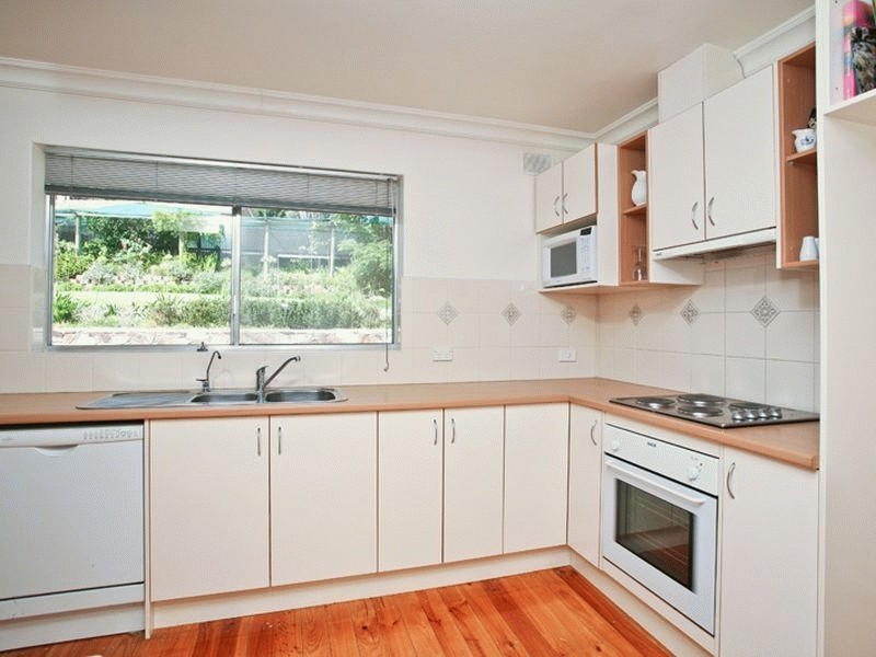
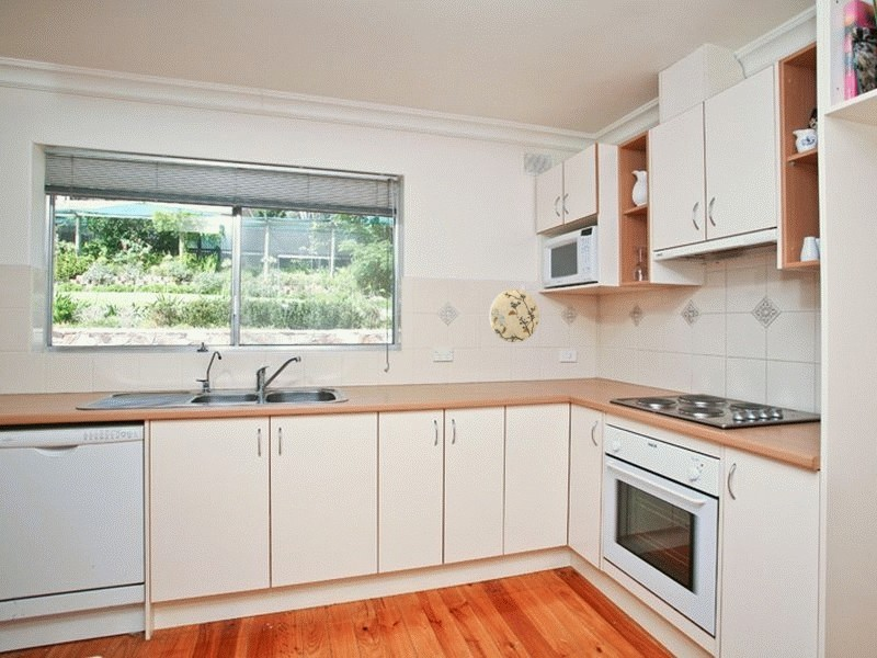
+ decorative plate (514, 316)
